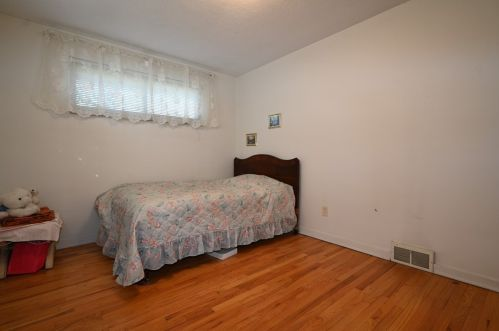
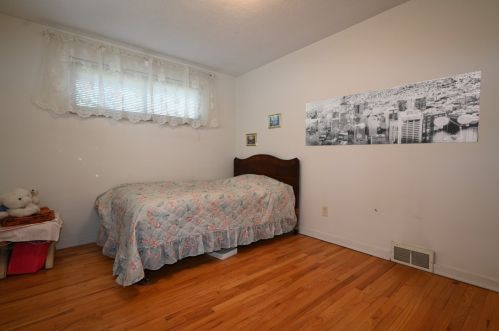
+ wall art (371, 118)
